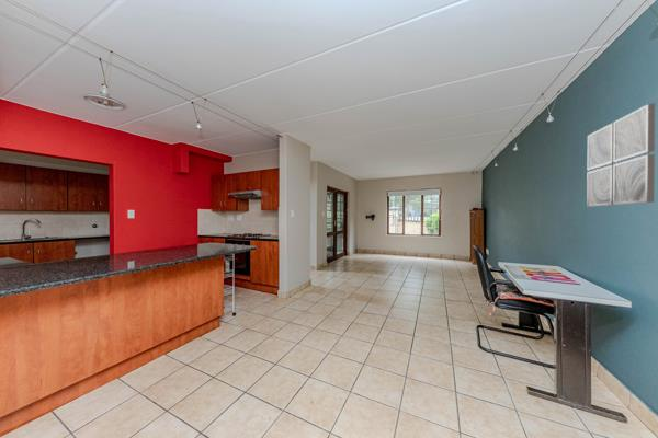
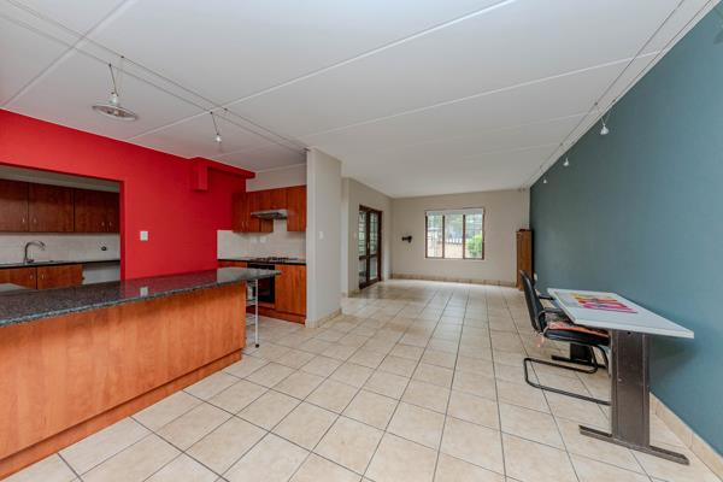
- wall art (615, 162)
